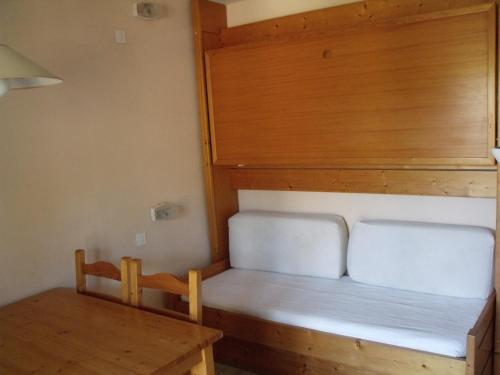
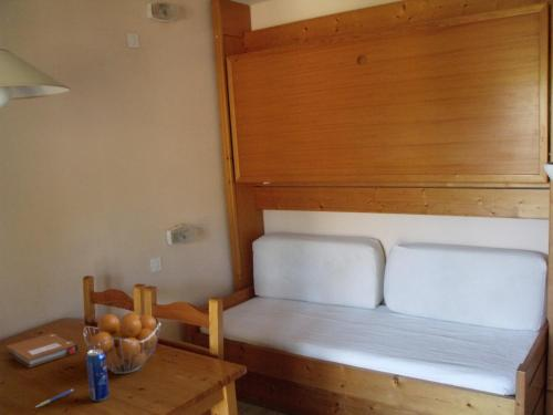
+ notebook (43, 349)
+ pen (54, 398)
+ beverage can (97, 374)
+ fruit basket (124, 341)
